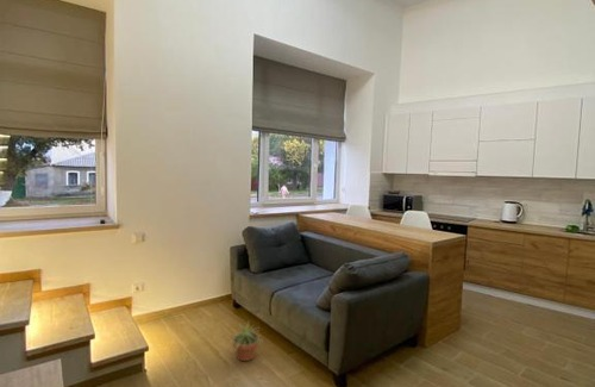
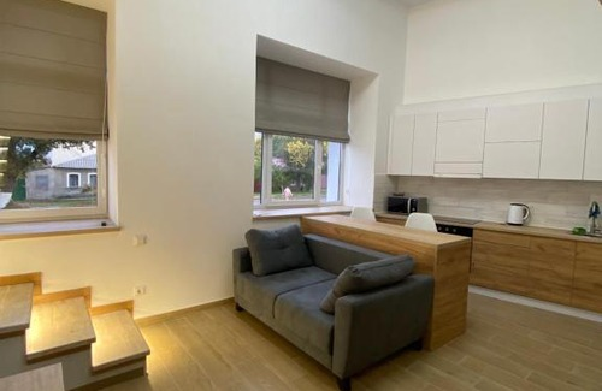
- potted plant (244, 339)
